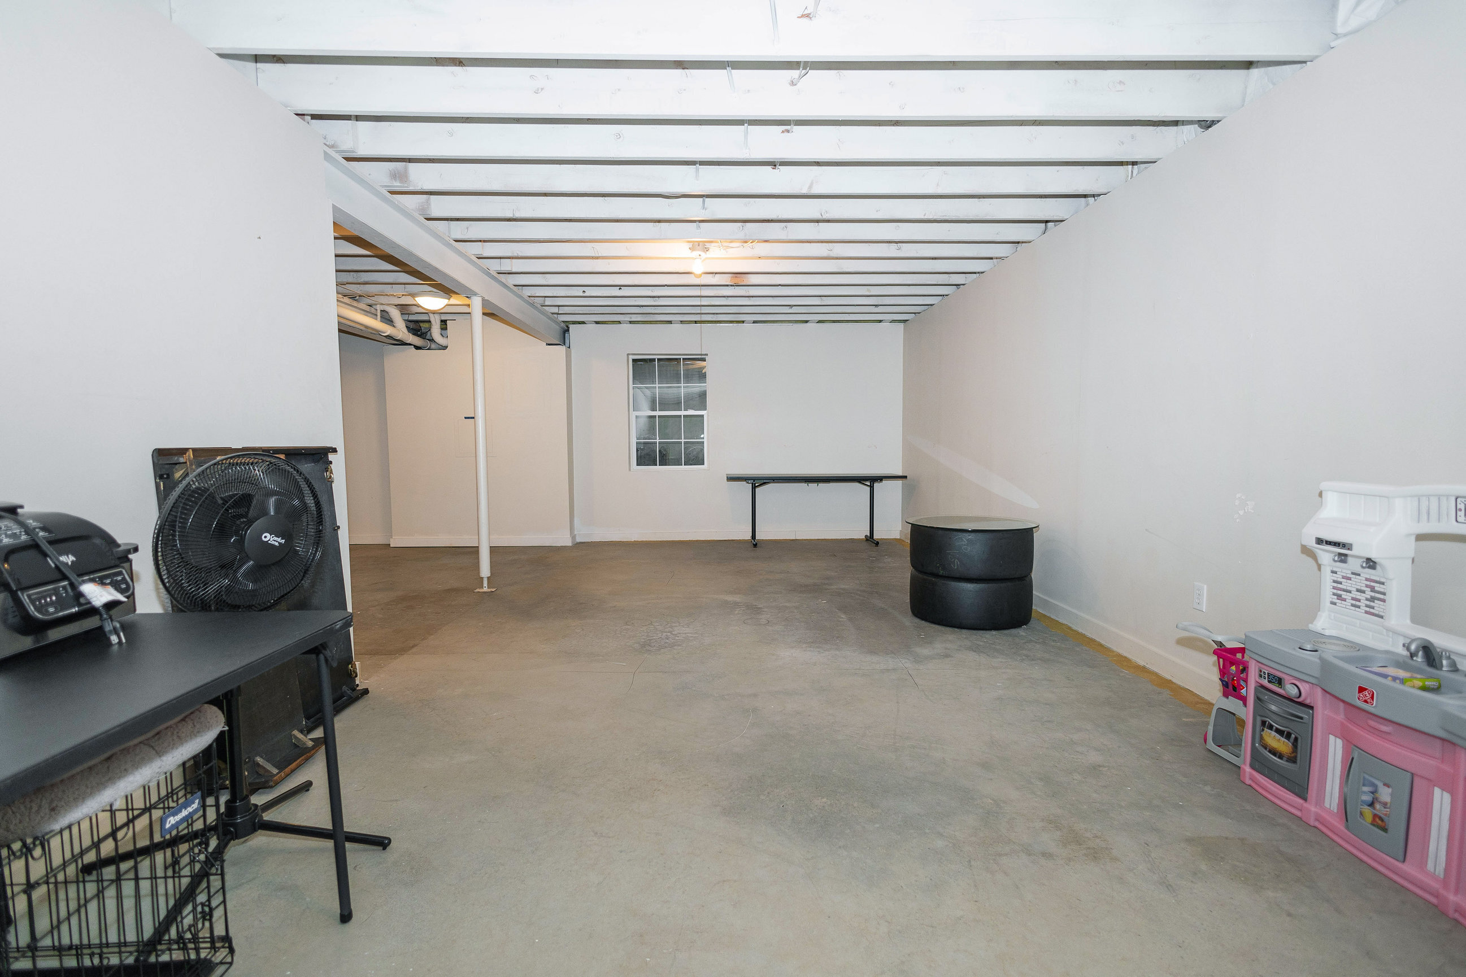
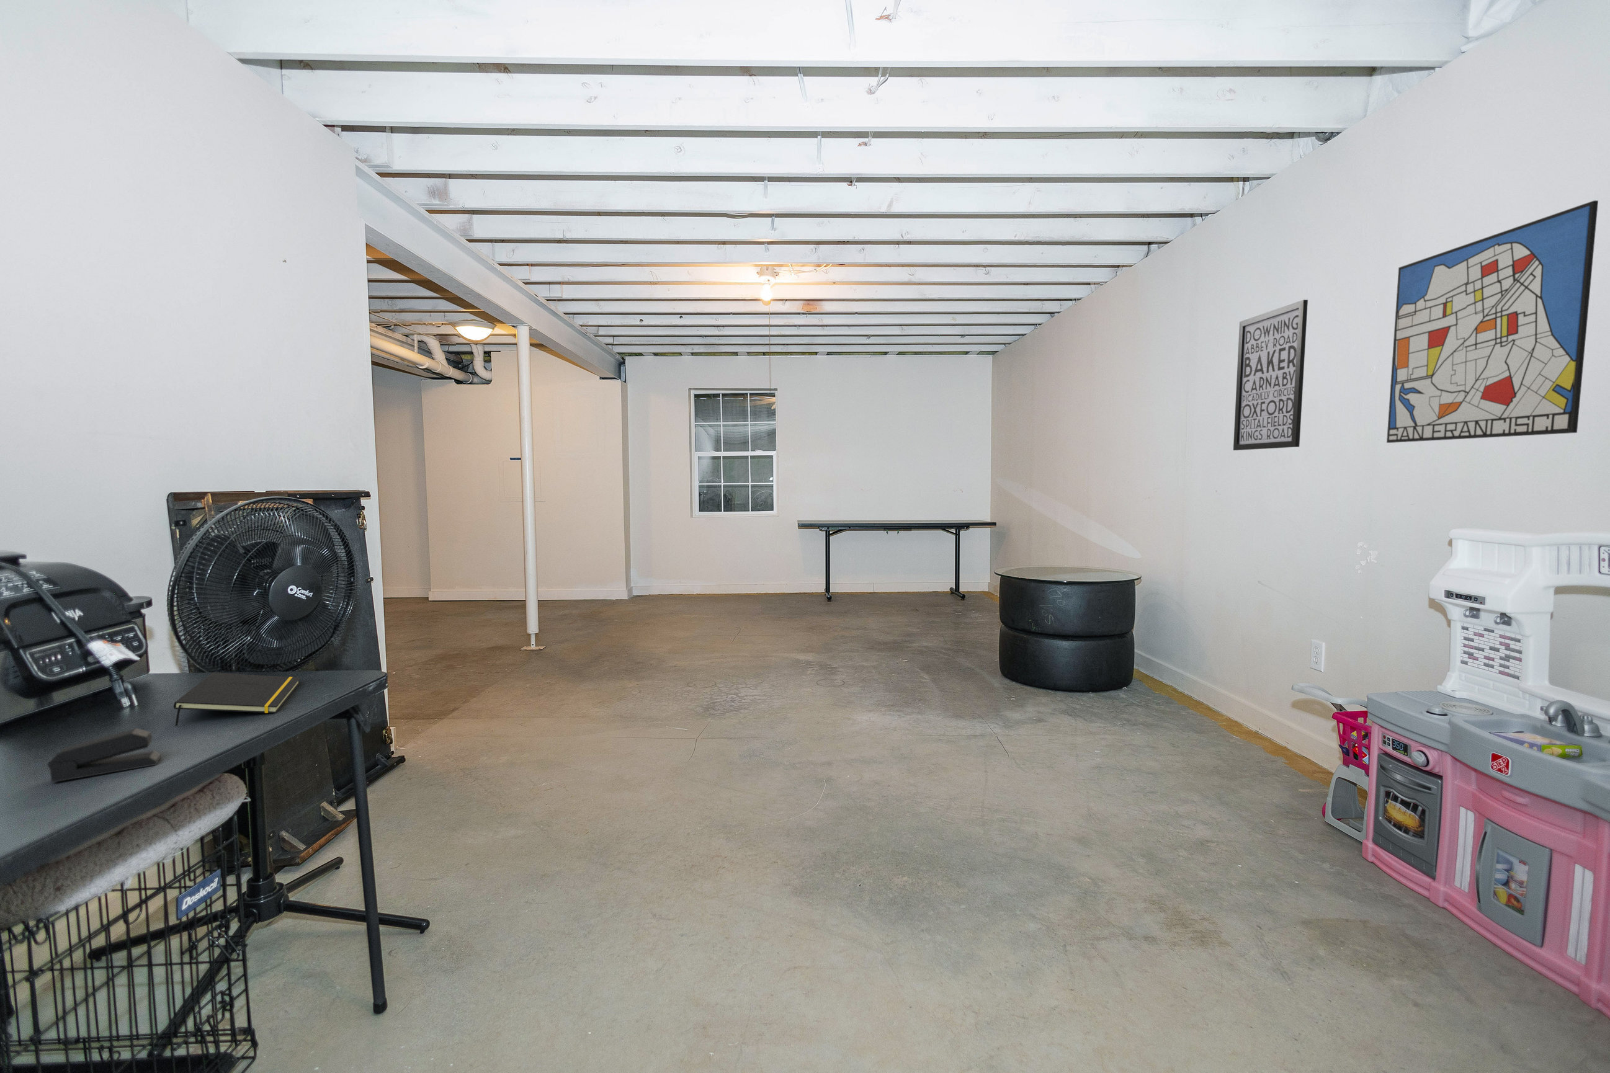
+ wall art (1476, 339)
+ wall art (1267, 380)
+ stapler (105, 752)
+ notepad (243, 691)
